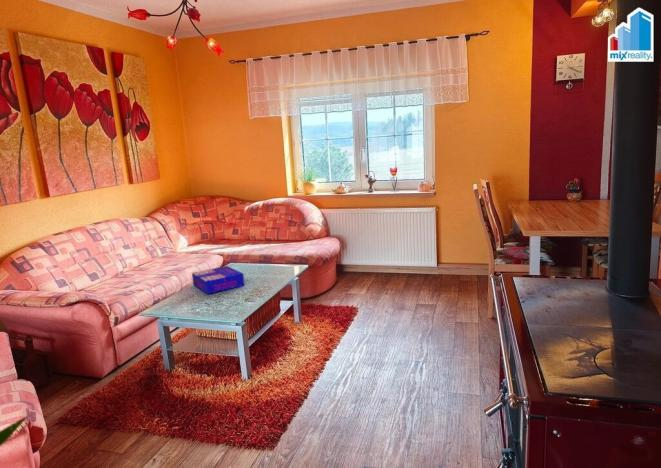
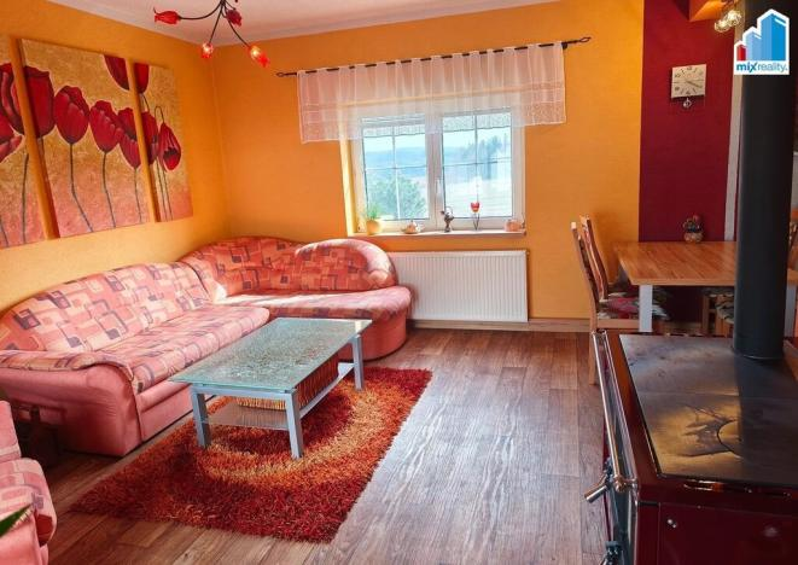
- board game (217, 279)
